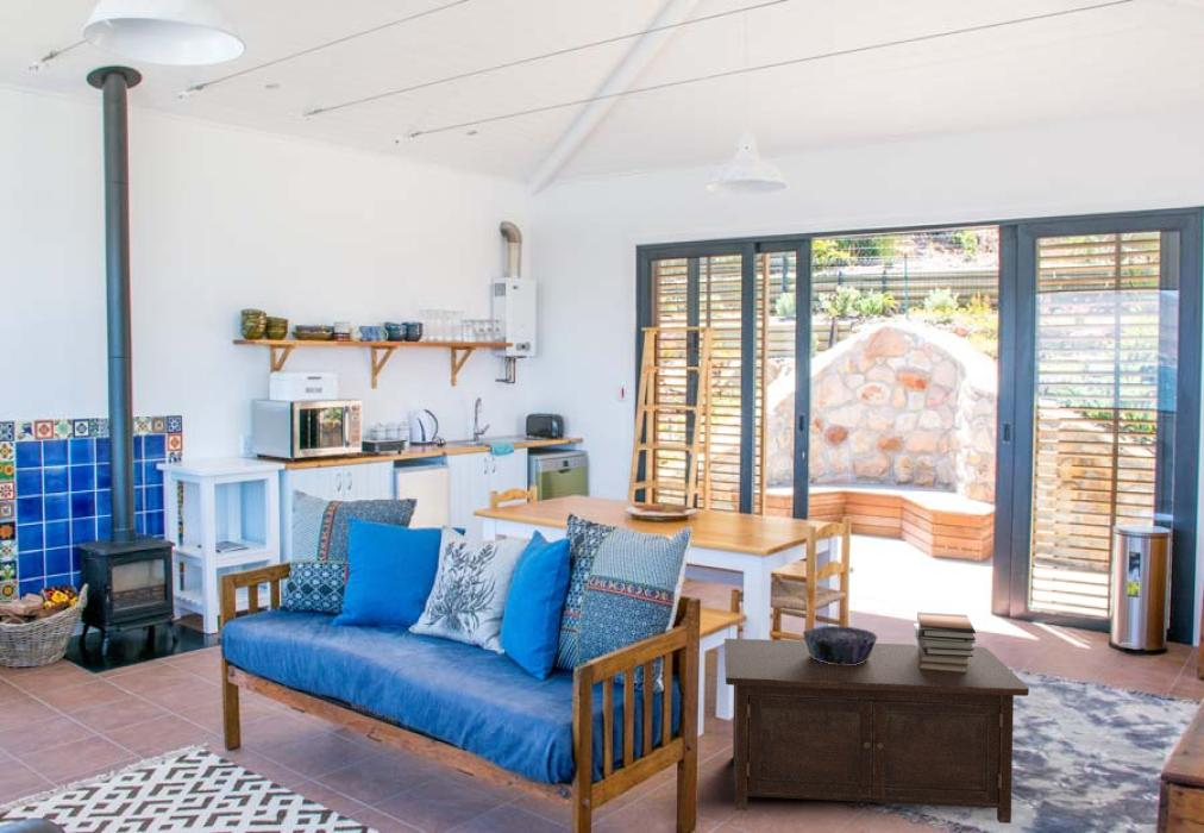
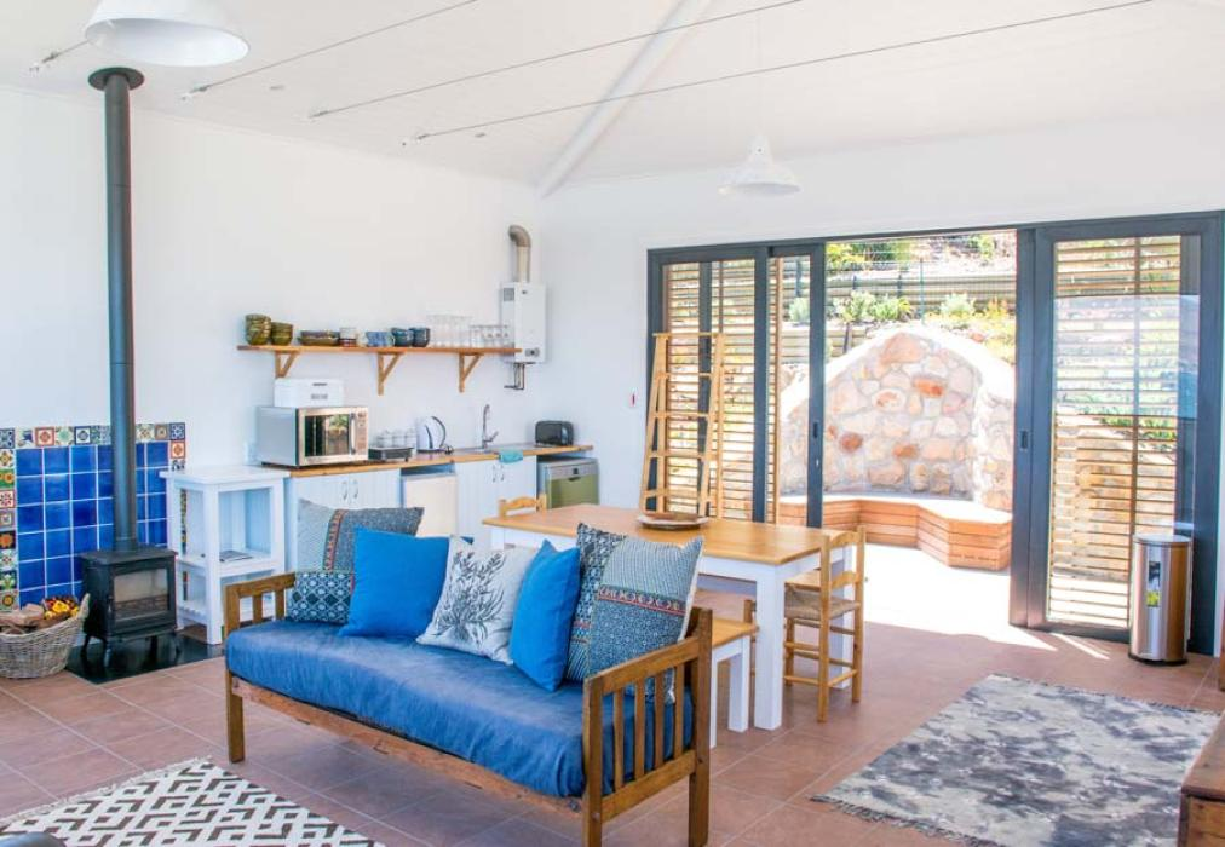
- decorative bowl (839, 645)
- book stack (943, 640)
- cabinet (863, 725)
